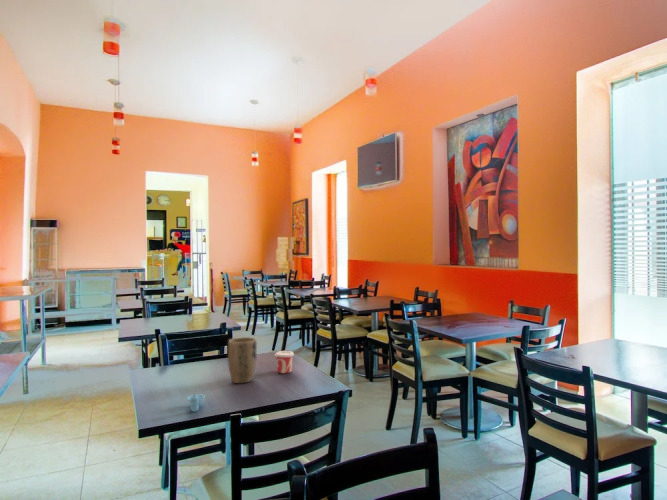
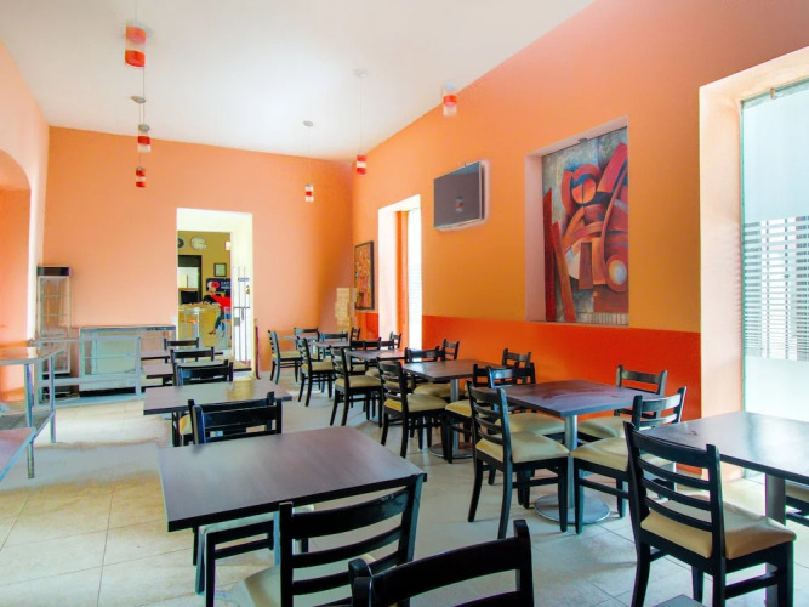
- cup (284, 362)
- plant pot (242, 360)
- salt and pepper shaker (195, 399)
